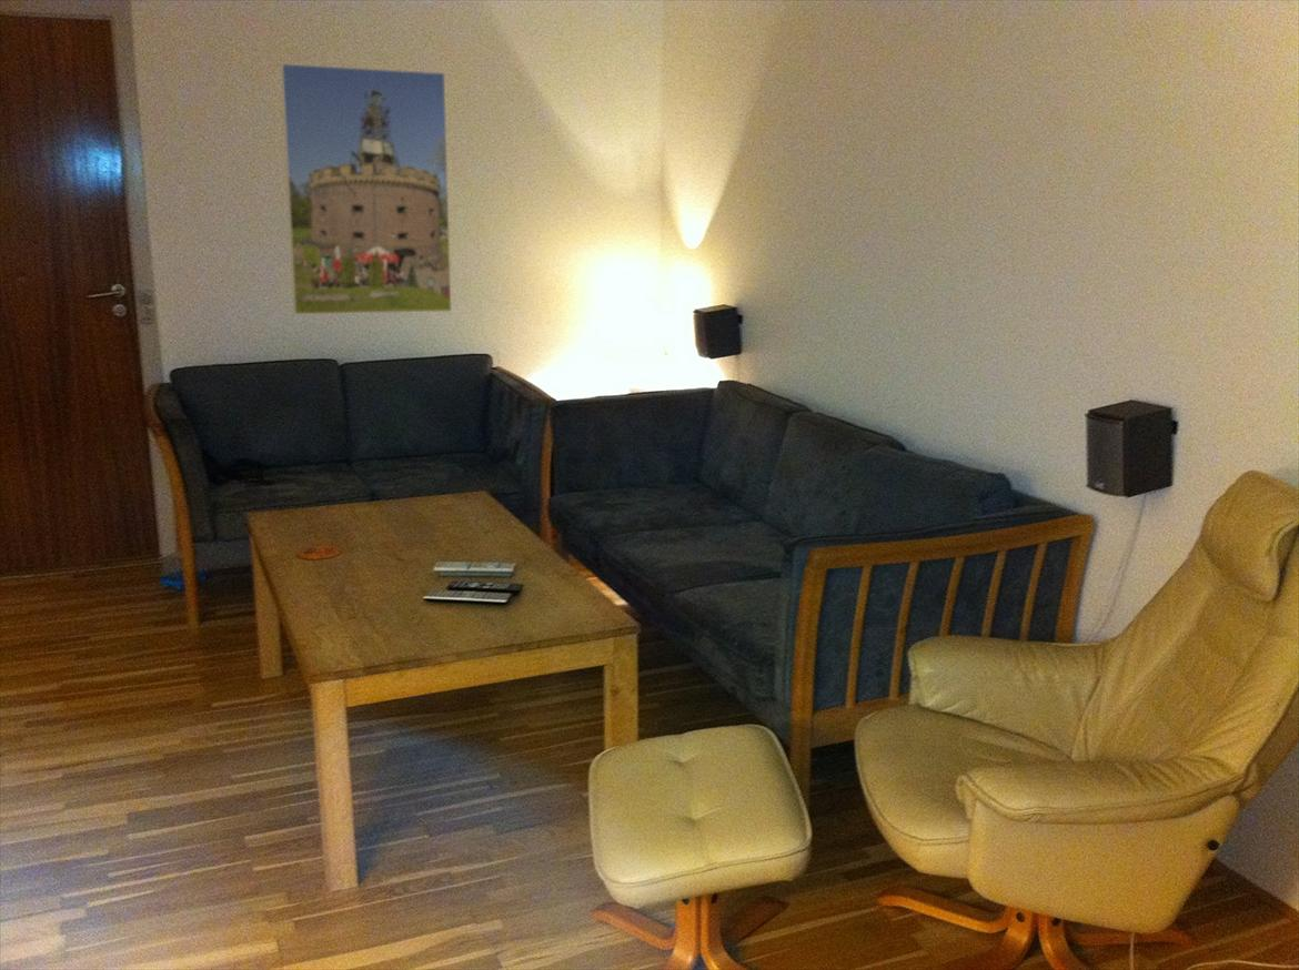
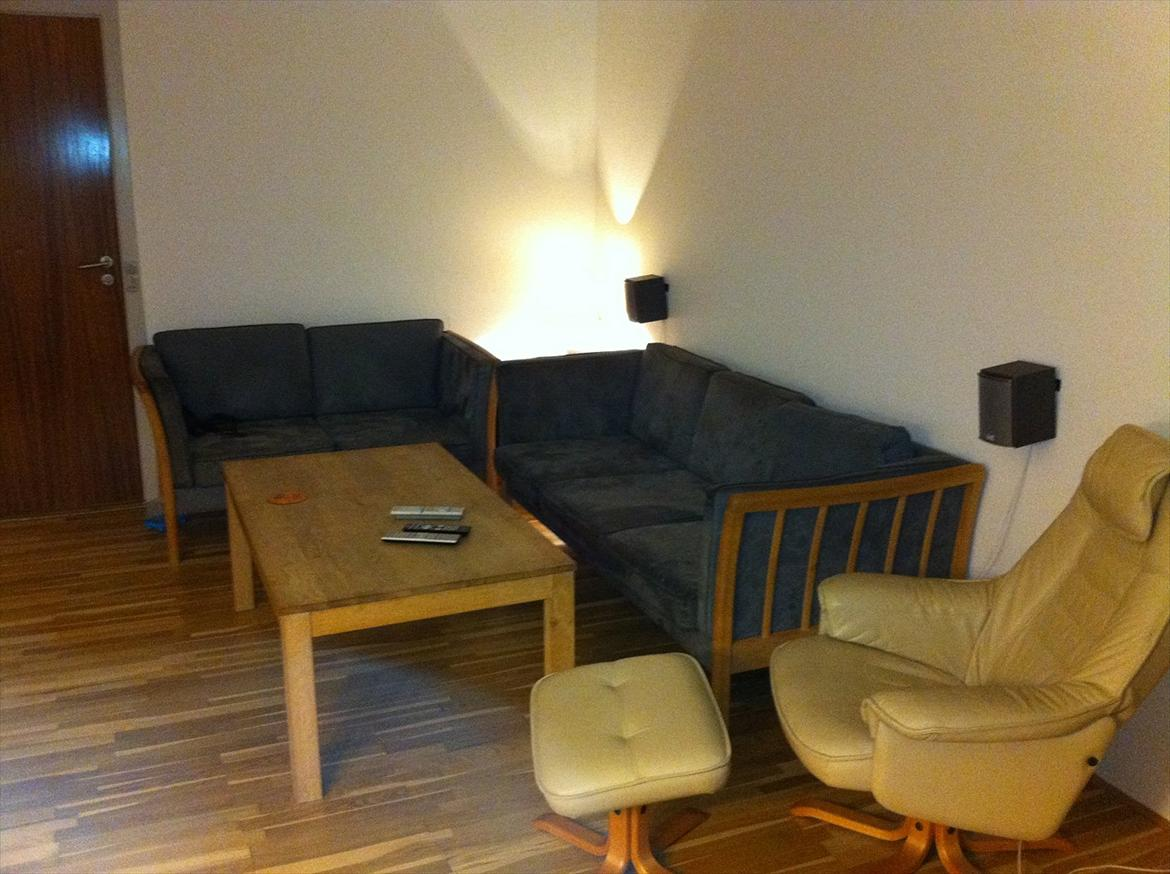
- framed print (369, 192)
